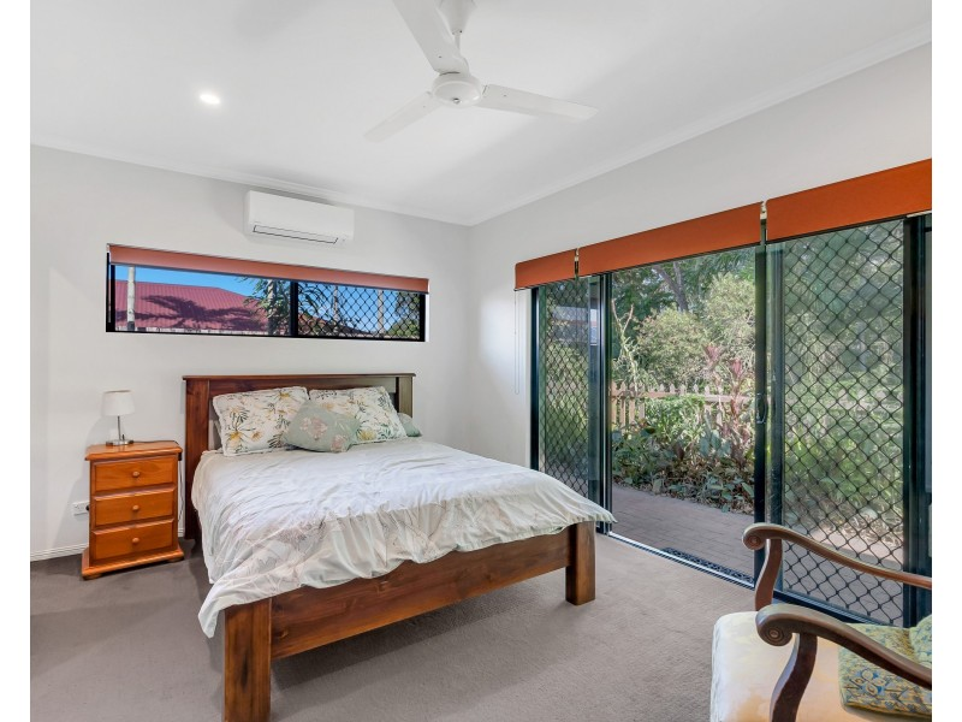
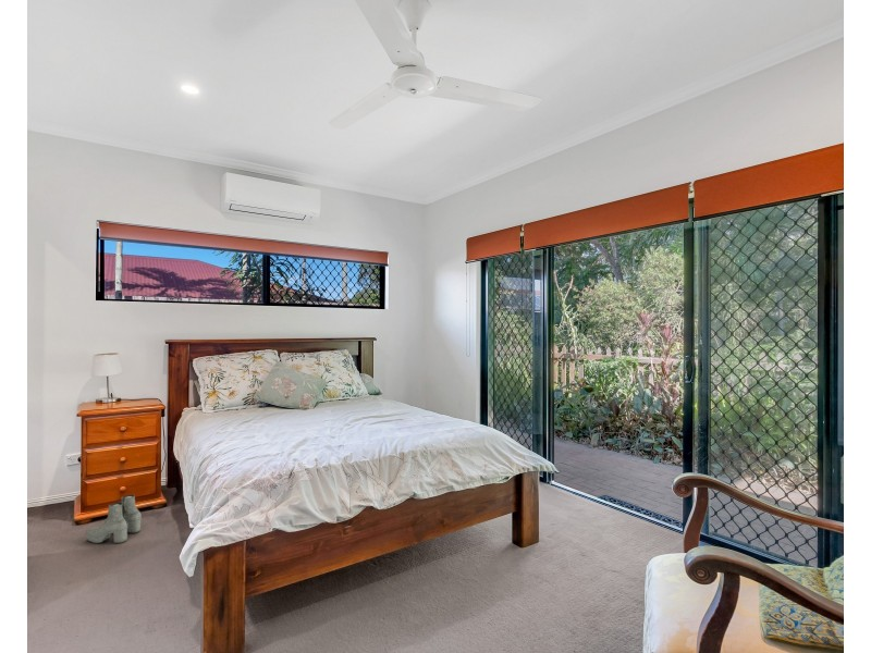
+ boots (114, 517)
